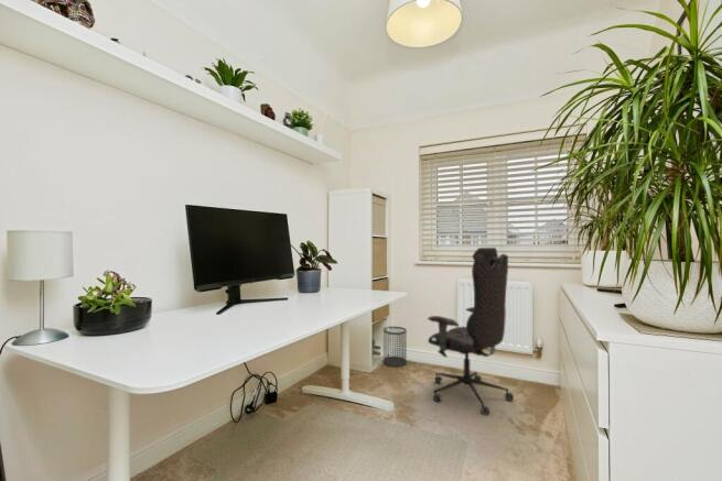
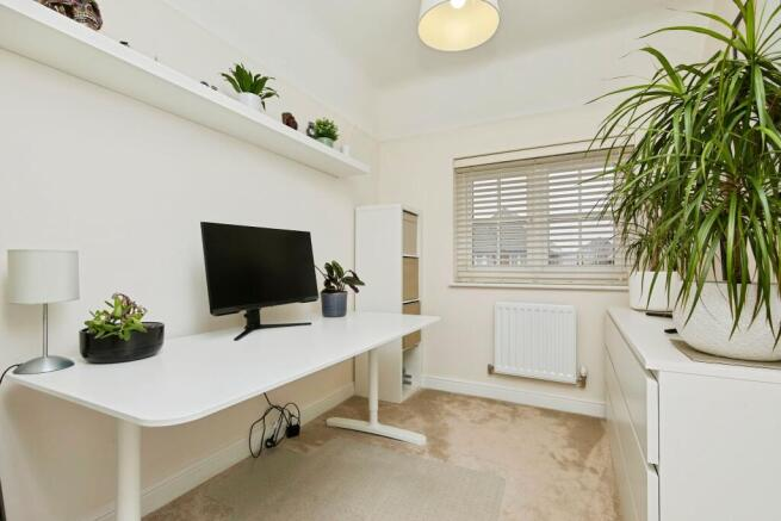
- office chair (467, 319)
- wastebasket (395, 346)
